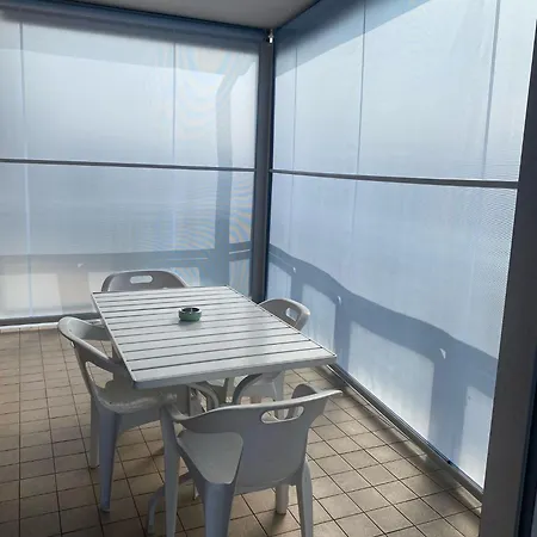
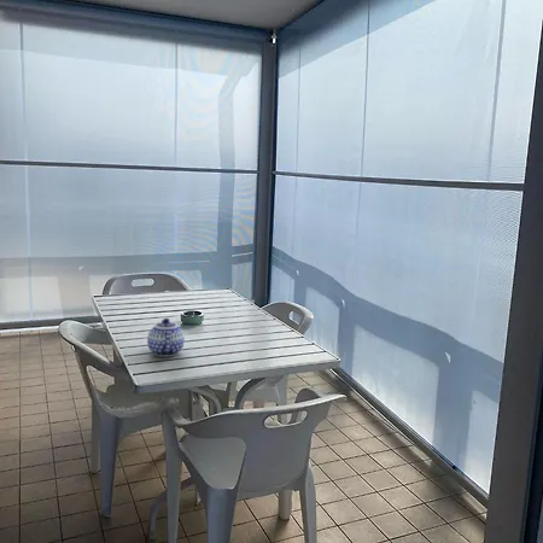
+ teapot (165, 335)
